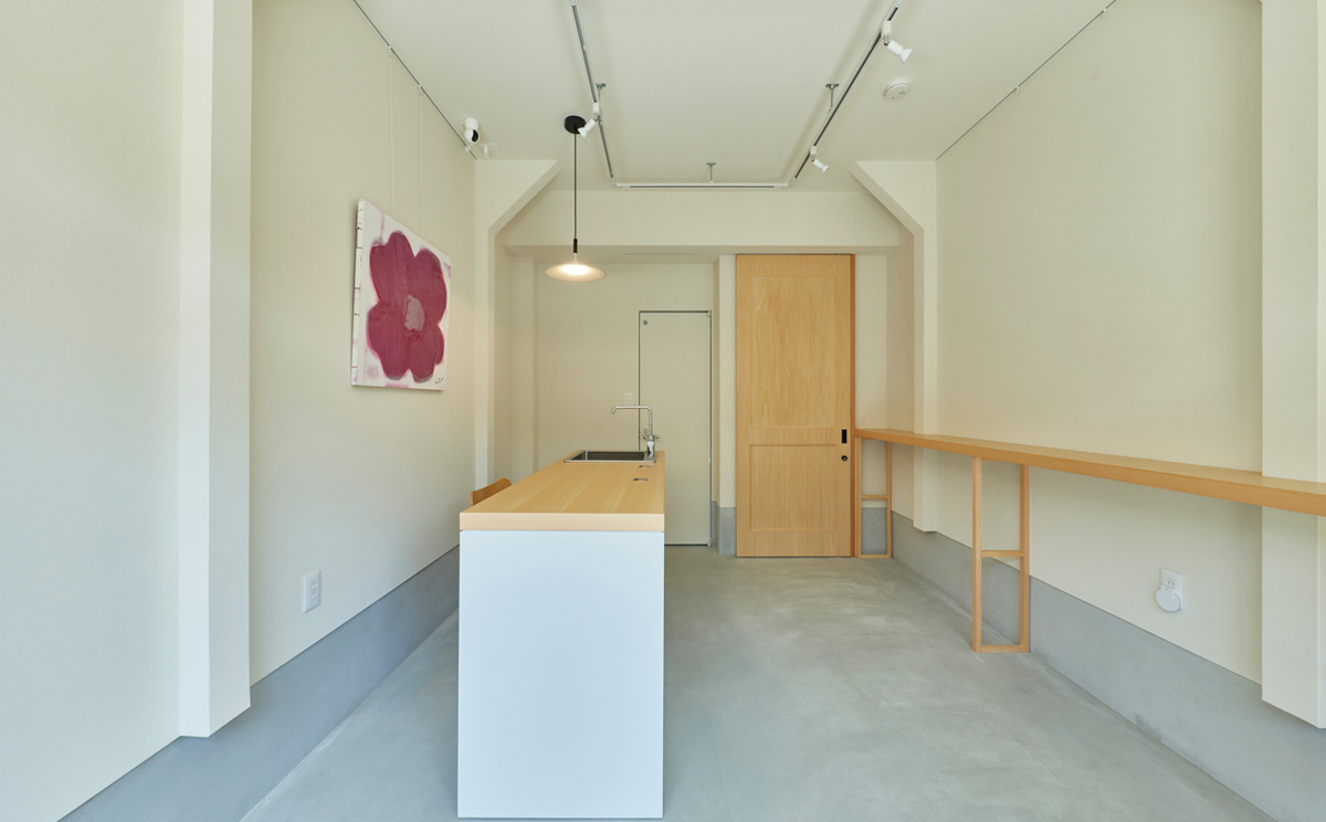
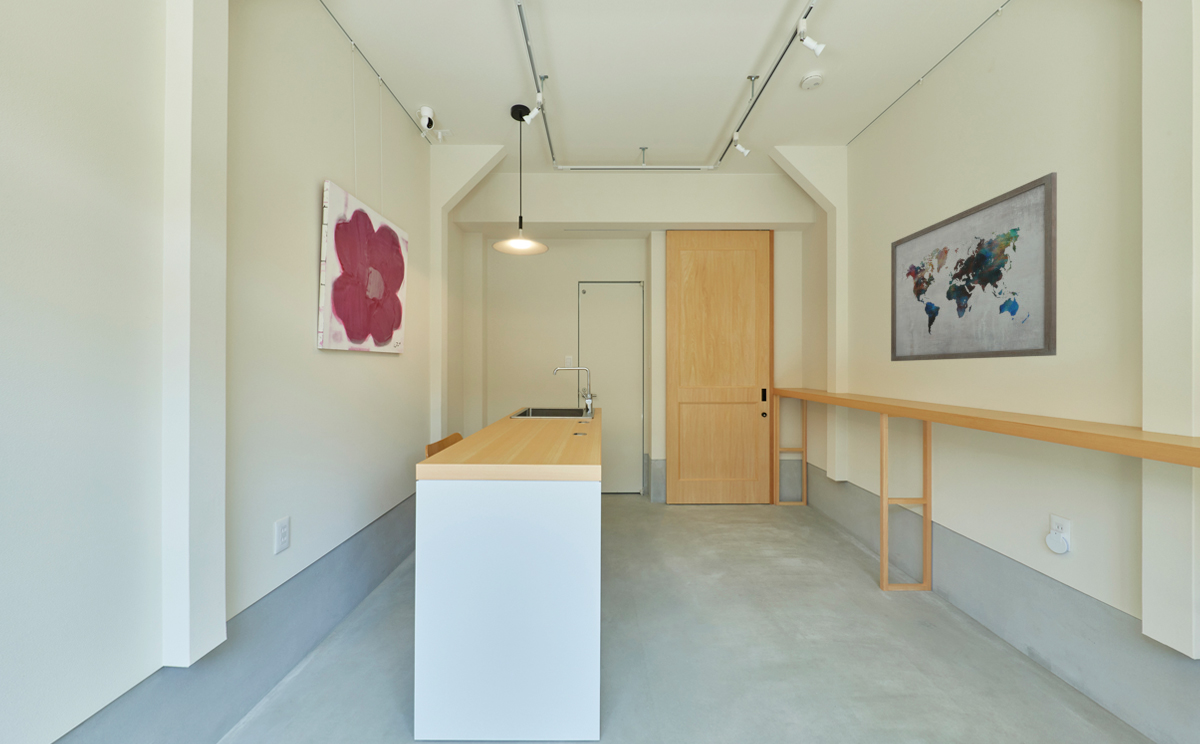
+ wall art (956, 287)
